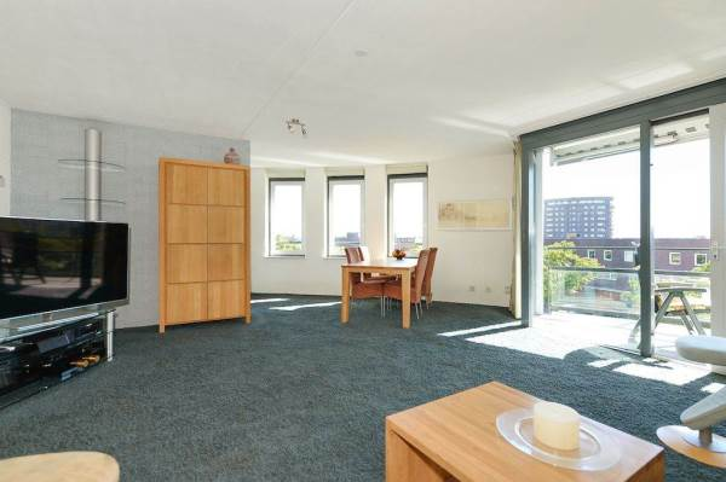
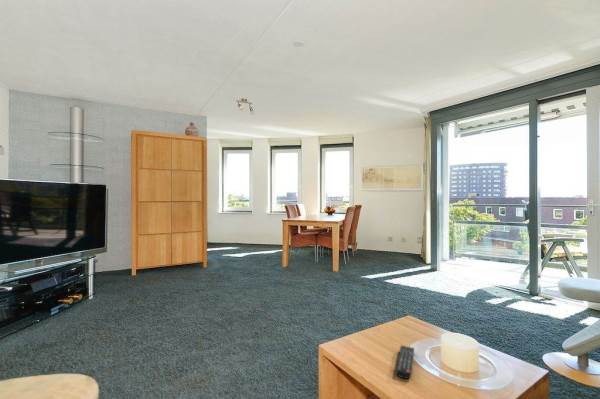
+ remote control (405, 360)
